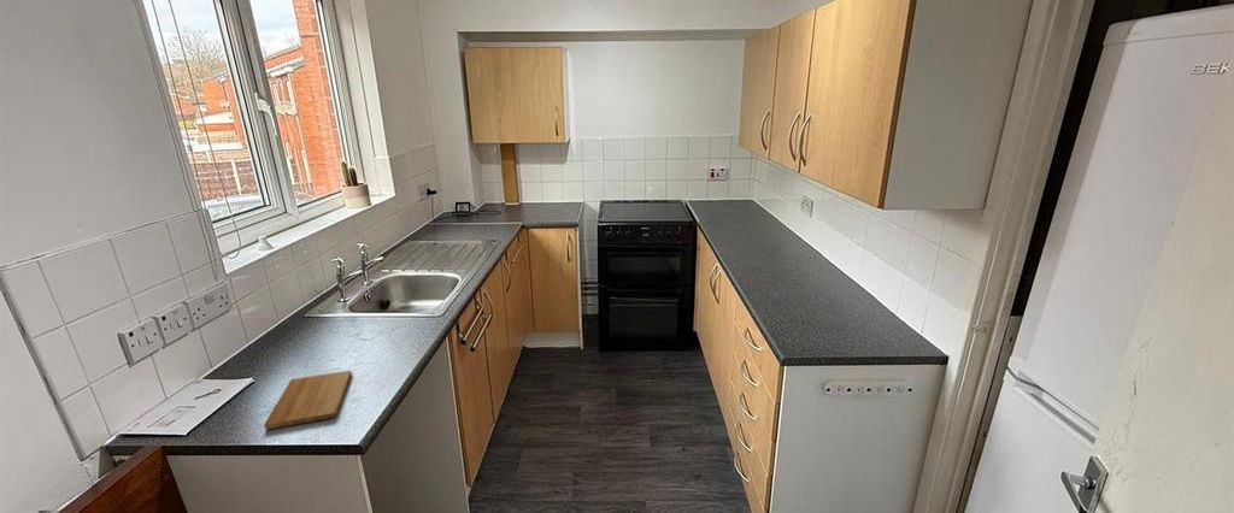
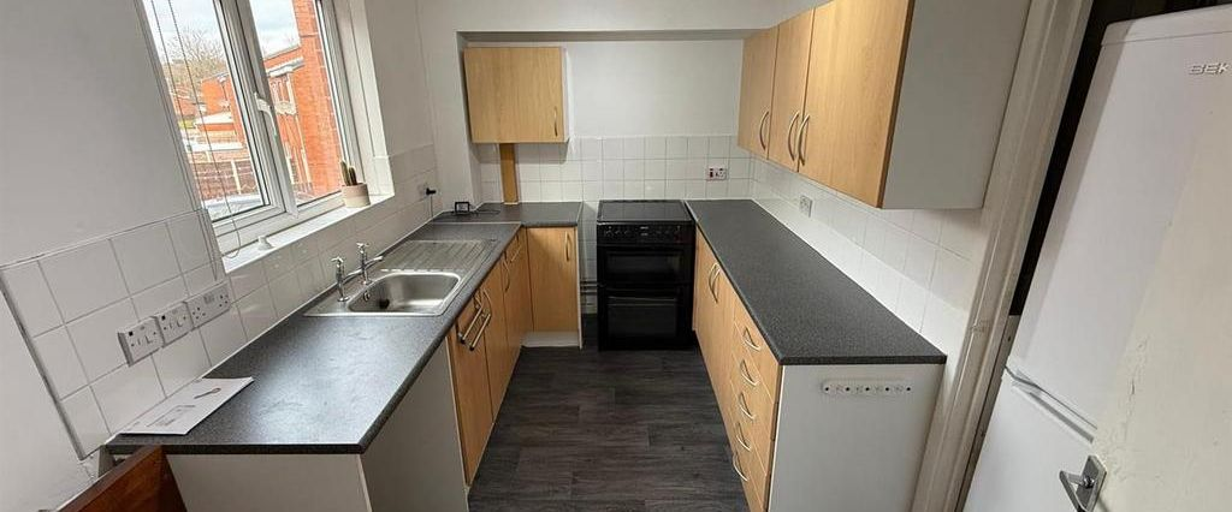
- cutting board (311, 396)
